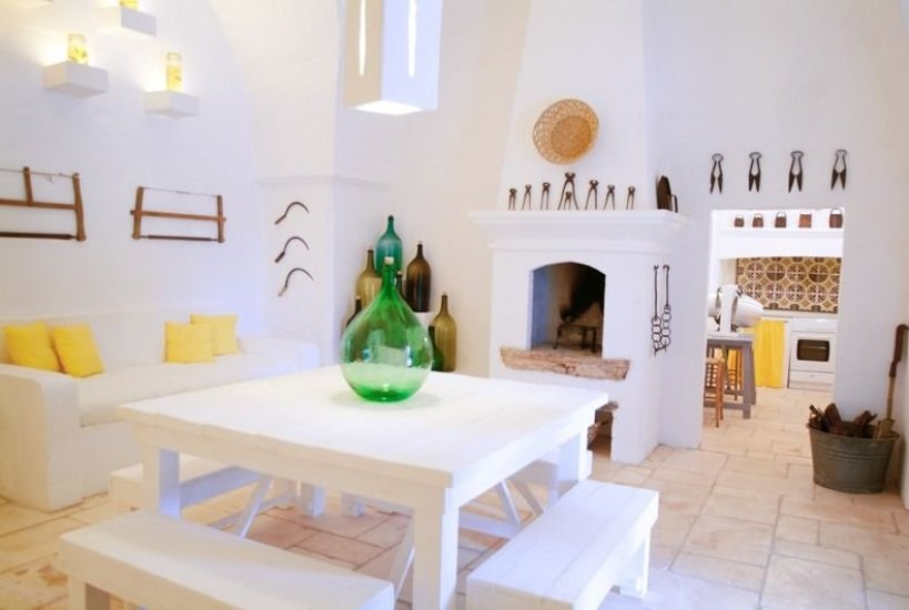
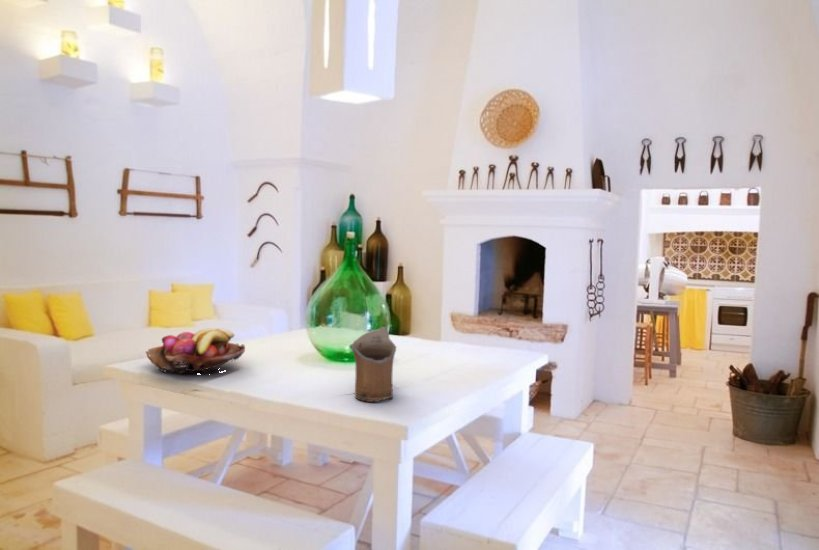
+ ceramic pitcher (378, 362)
+ fruit basket (197, 349)
